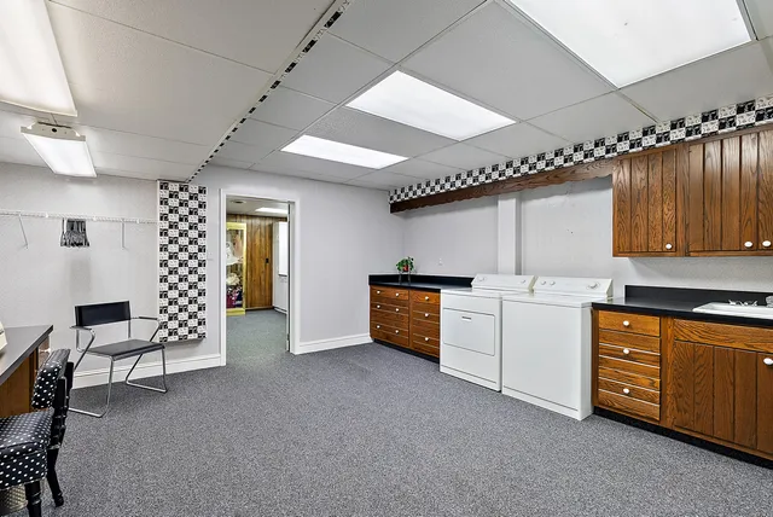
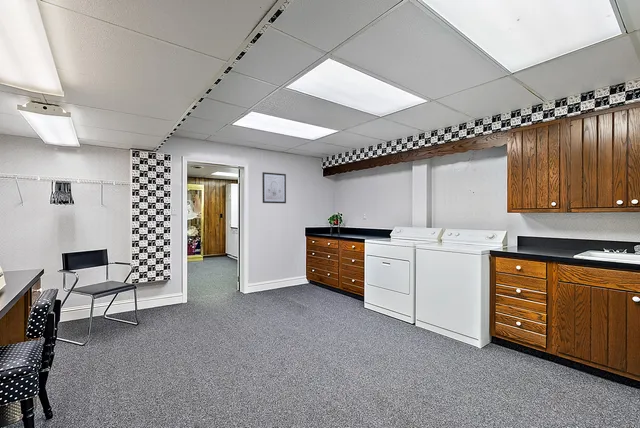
+ wall art (274, 188)
